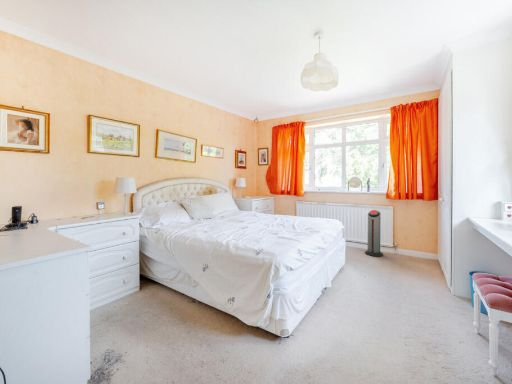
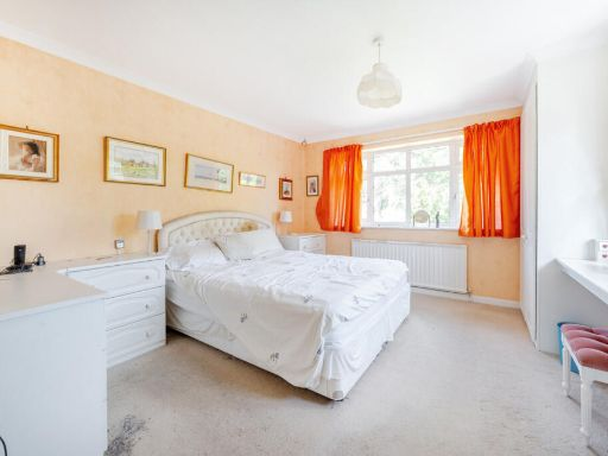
- air purifier (373, 232)
